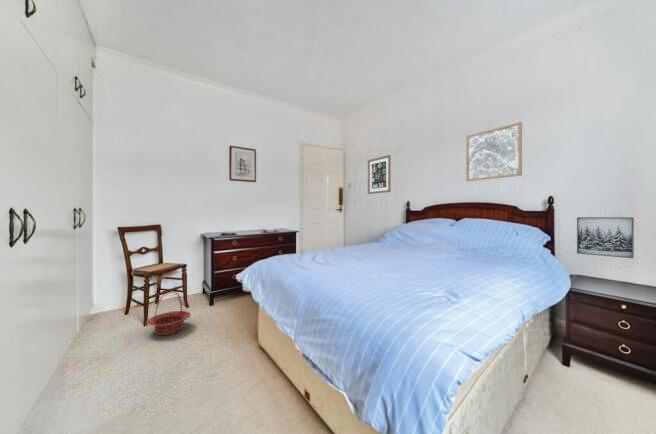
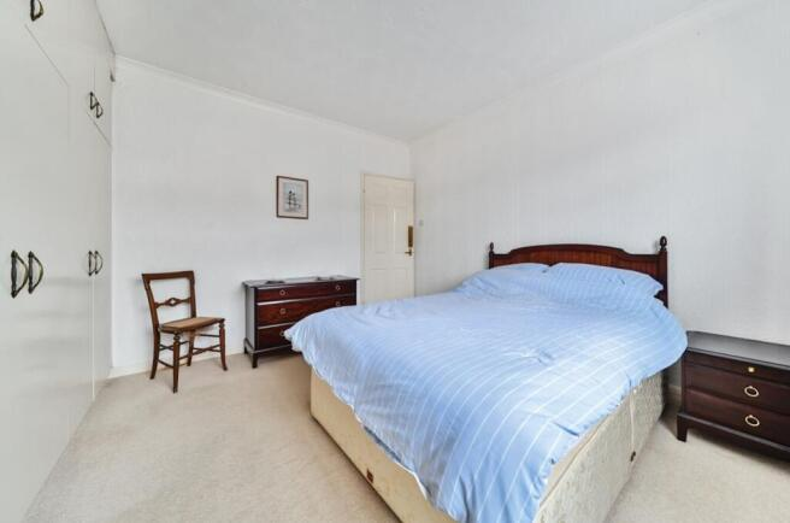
- wall art (603, 236)
- wall art (378, 175)
- basket (169, 312)
- wall art (492, 154)
